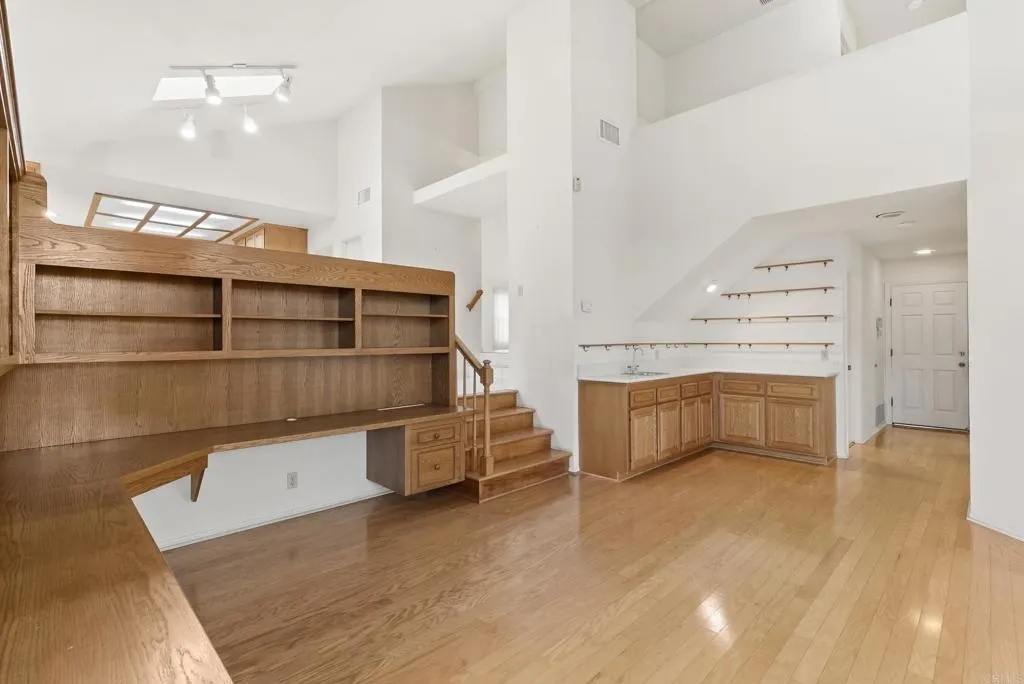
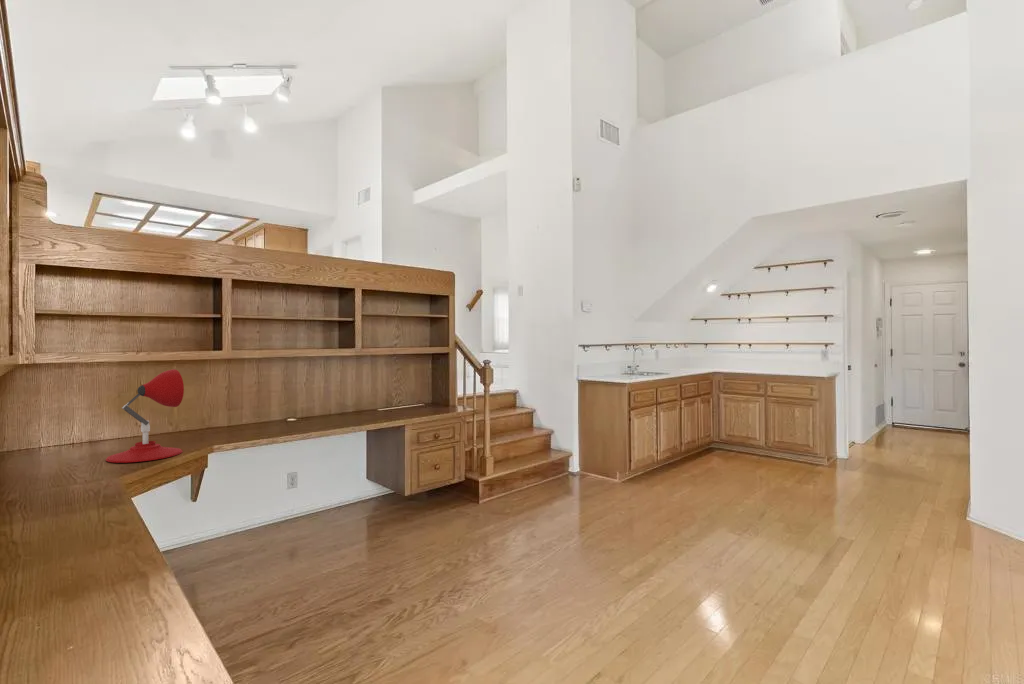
+ desk lamp (142, 417)
